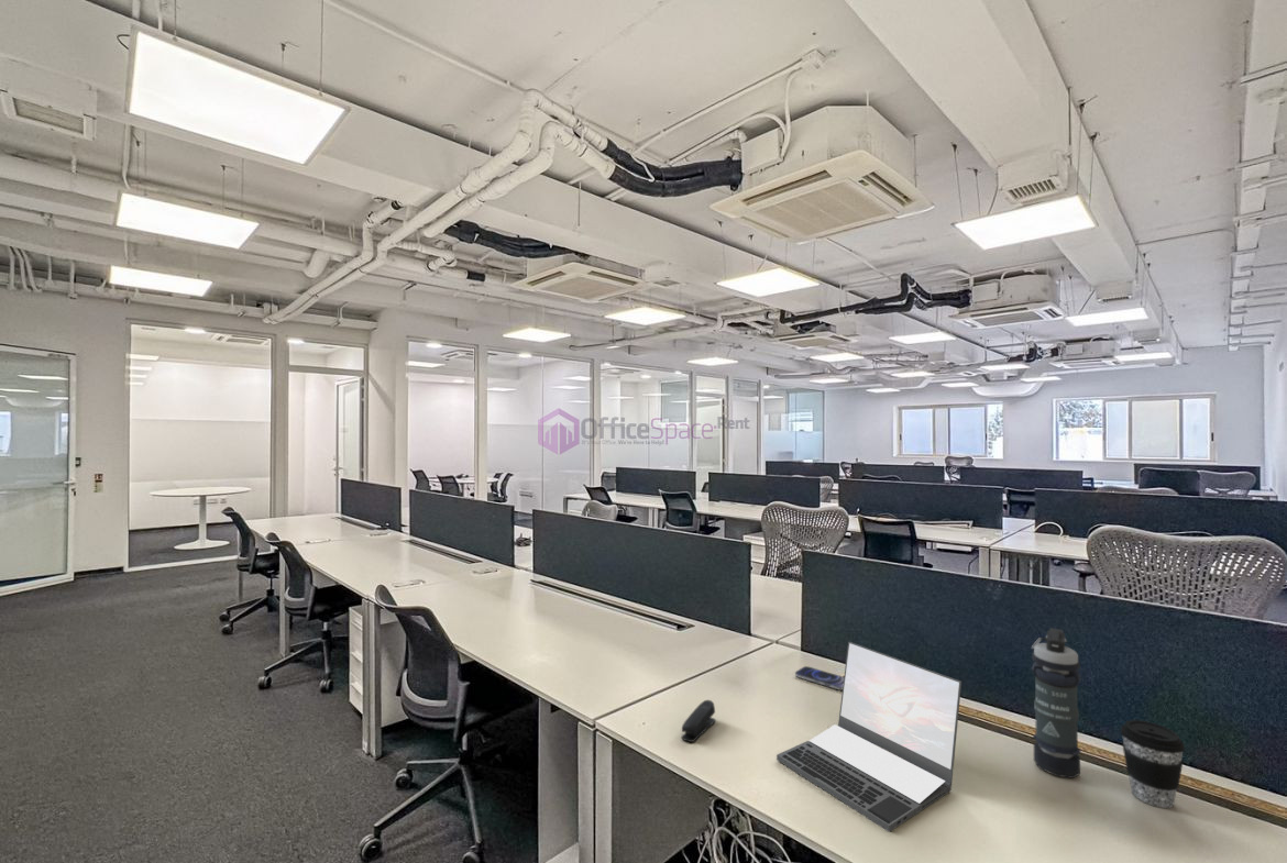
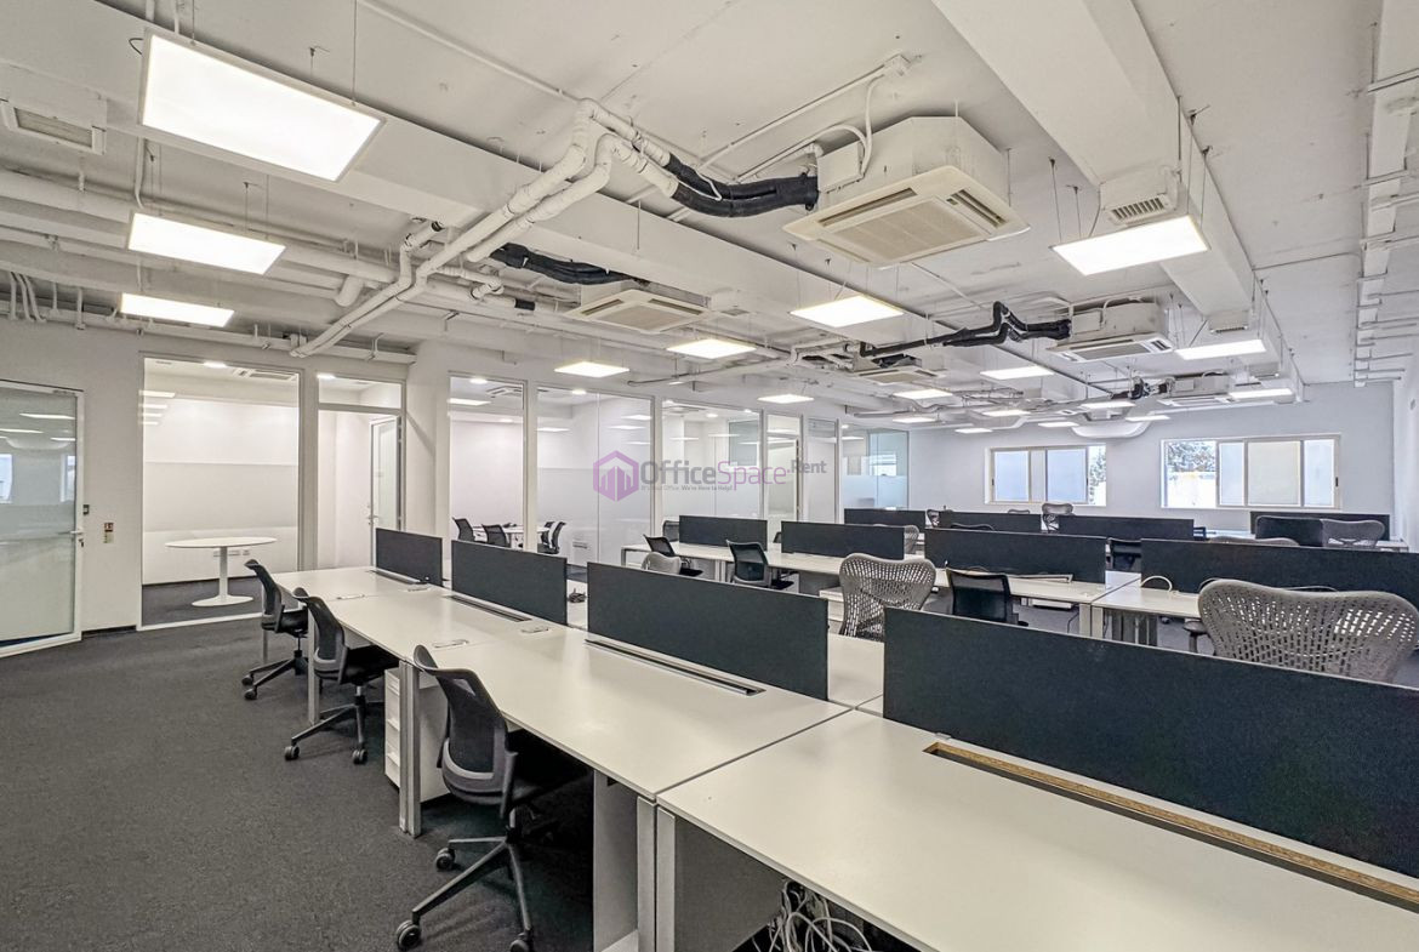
- stapler (698, 719)
- laptop (866, 721)
- smoke grenade (1056, 698)
- coffee cup (1152, 763)
- smartphone (823, 677)
